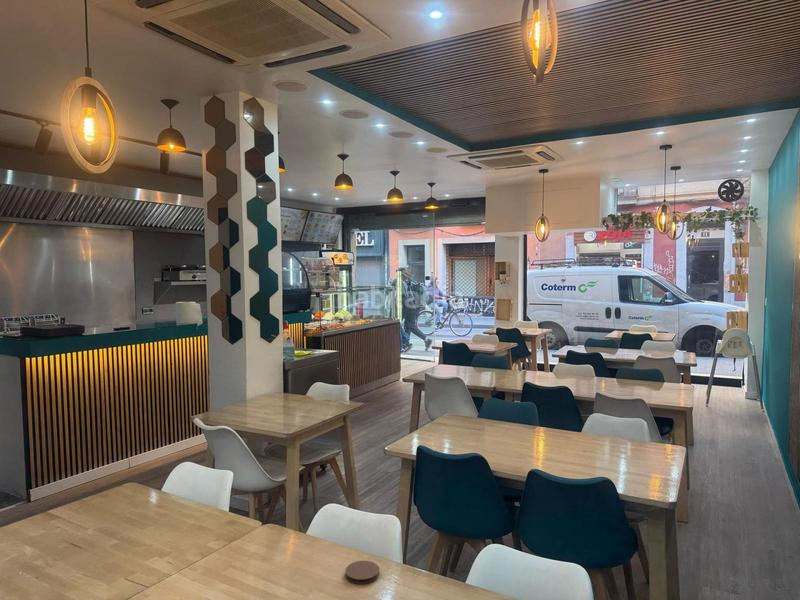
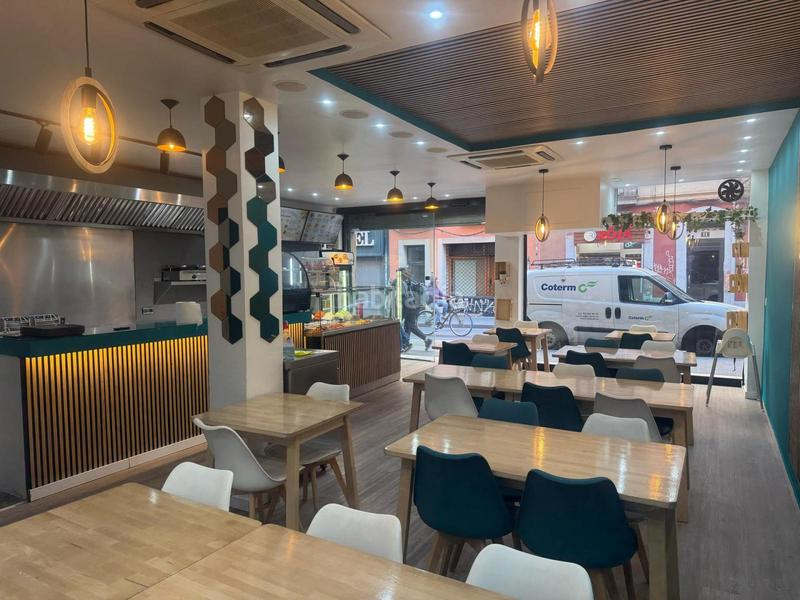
- coaster (362, 571)
